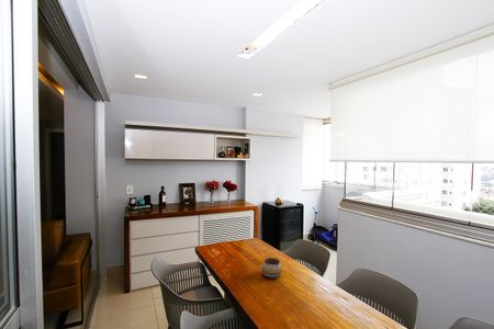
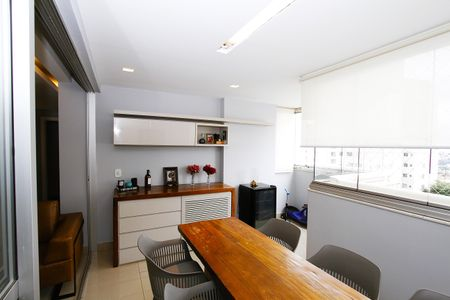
- decorative bowl (271, 268)
